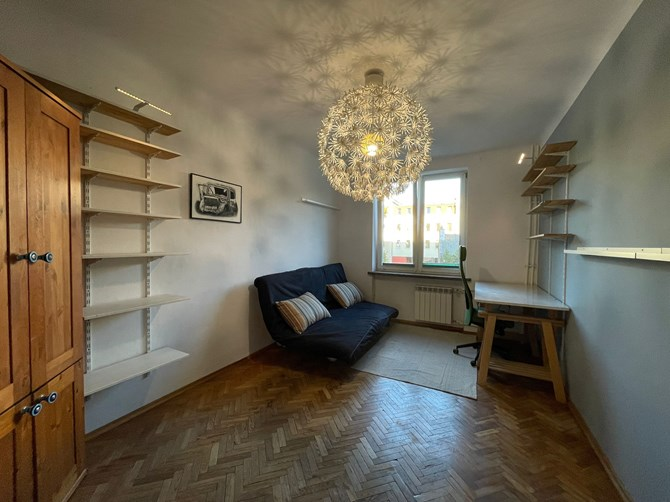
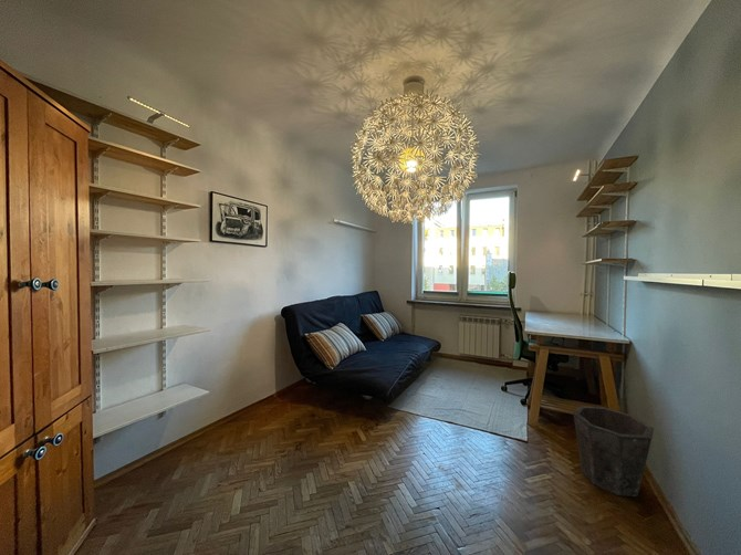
+ waste bin (610, 449)
